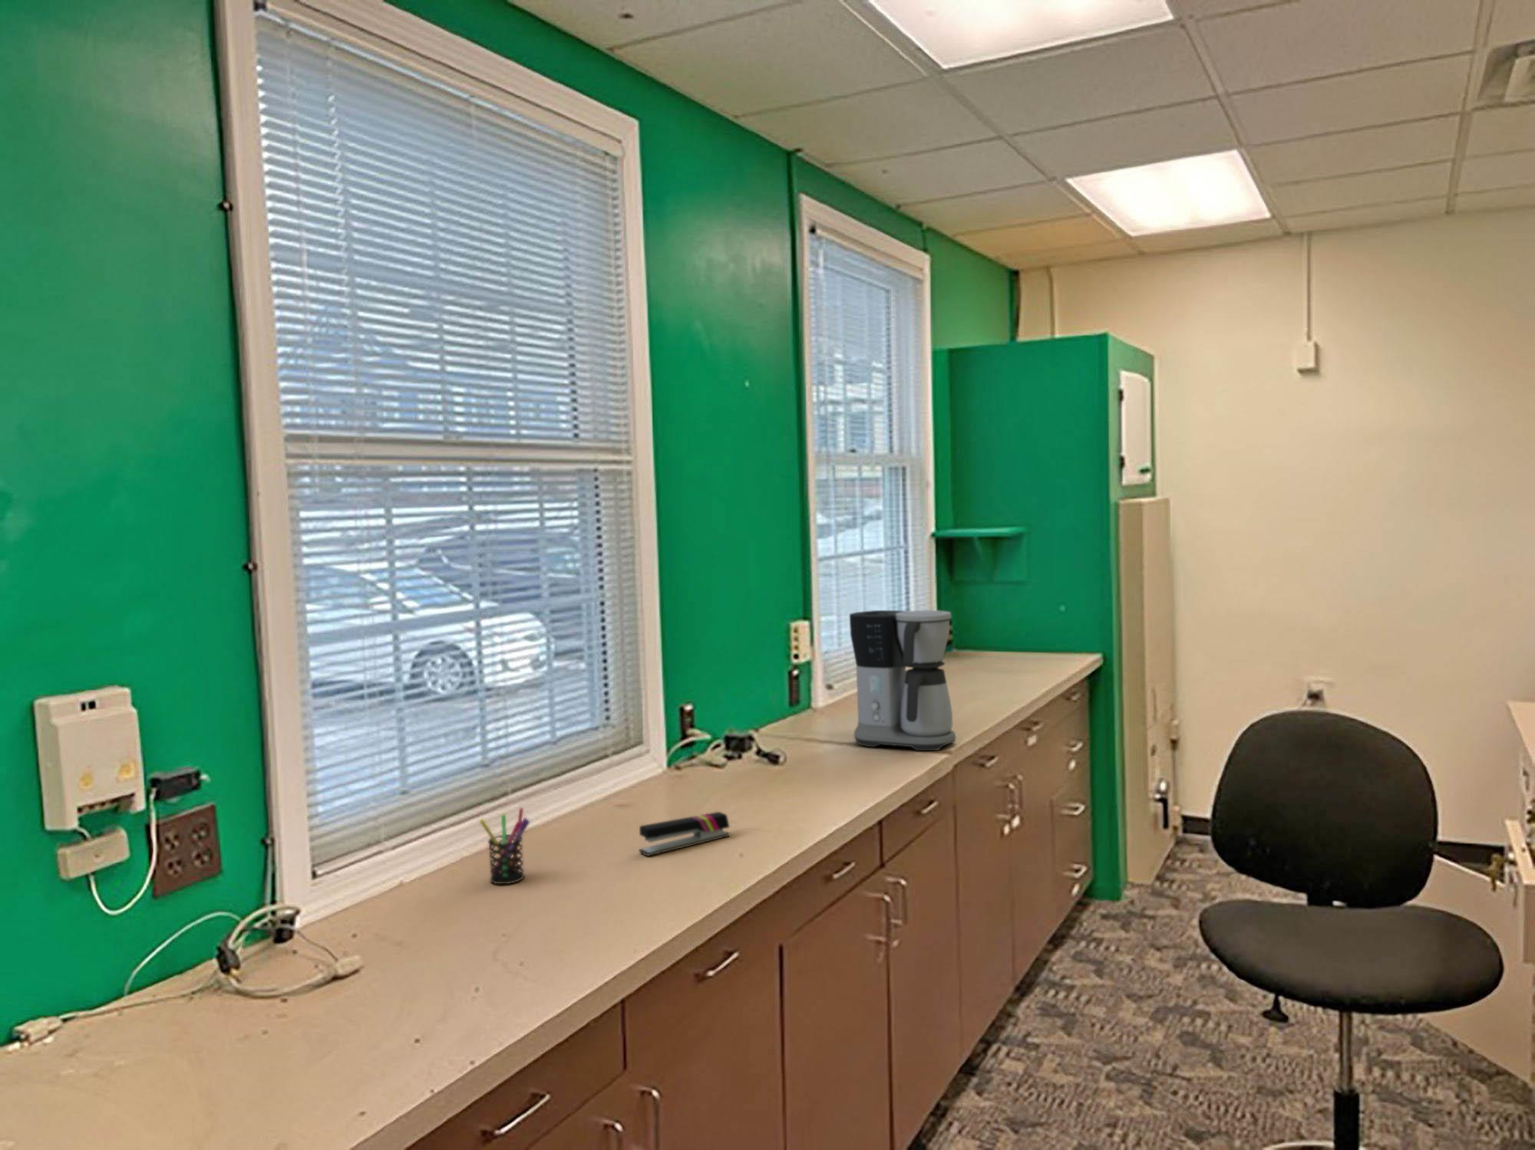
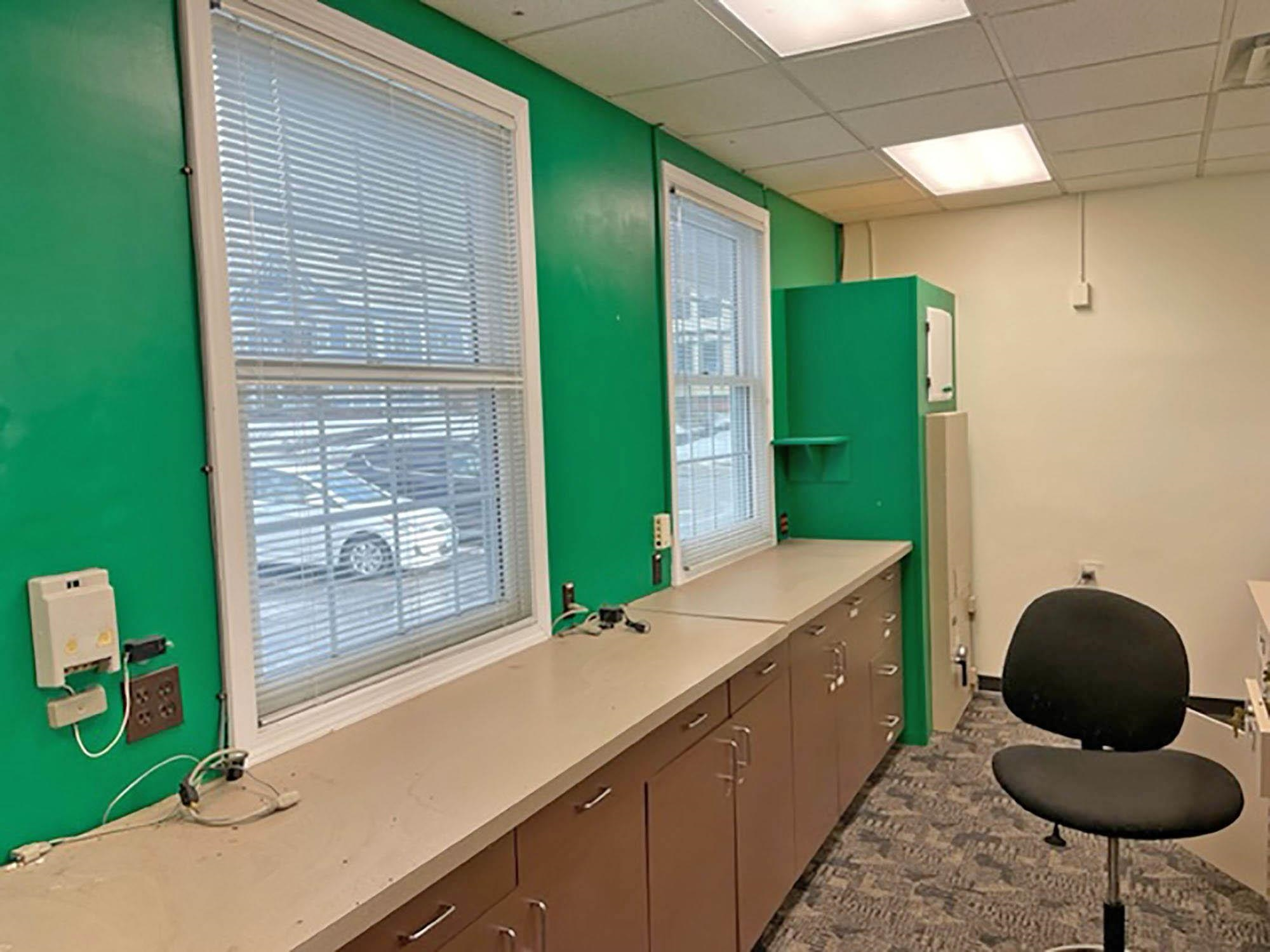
- coffee maker (899, 678)
- stapler (684, 830)
- pen holder (506, 842)
